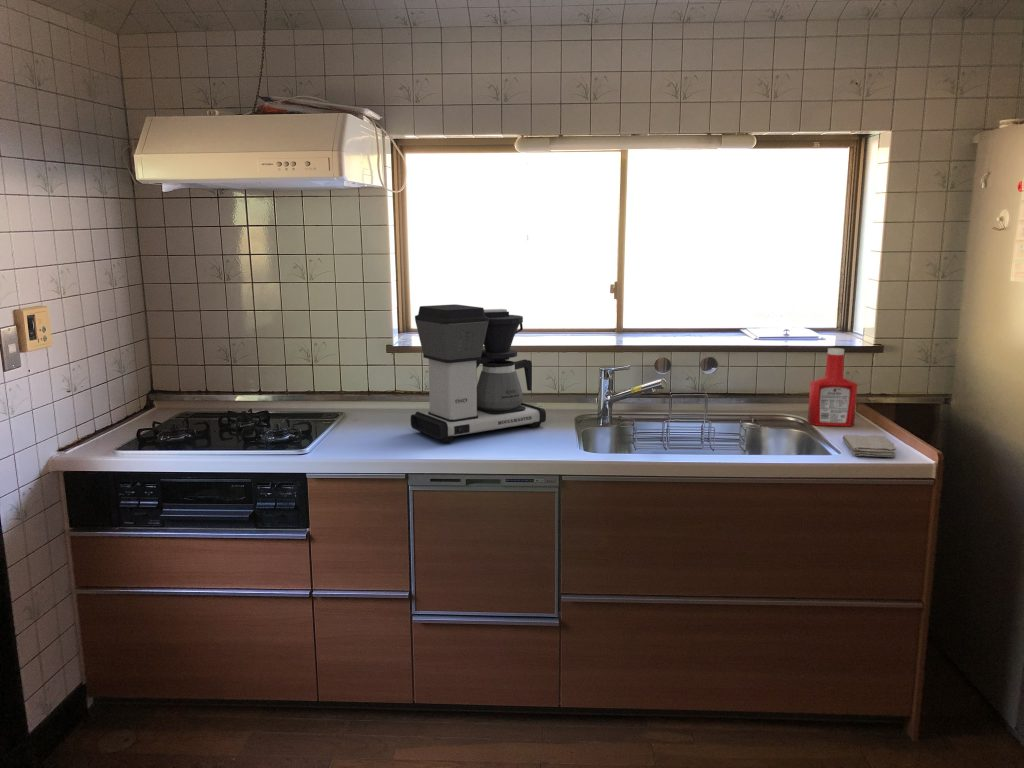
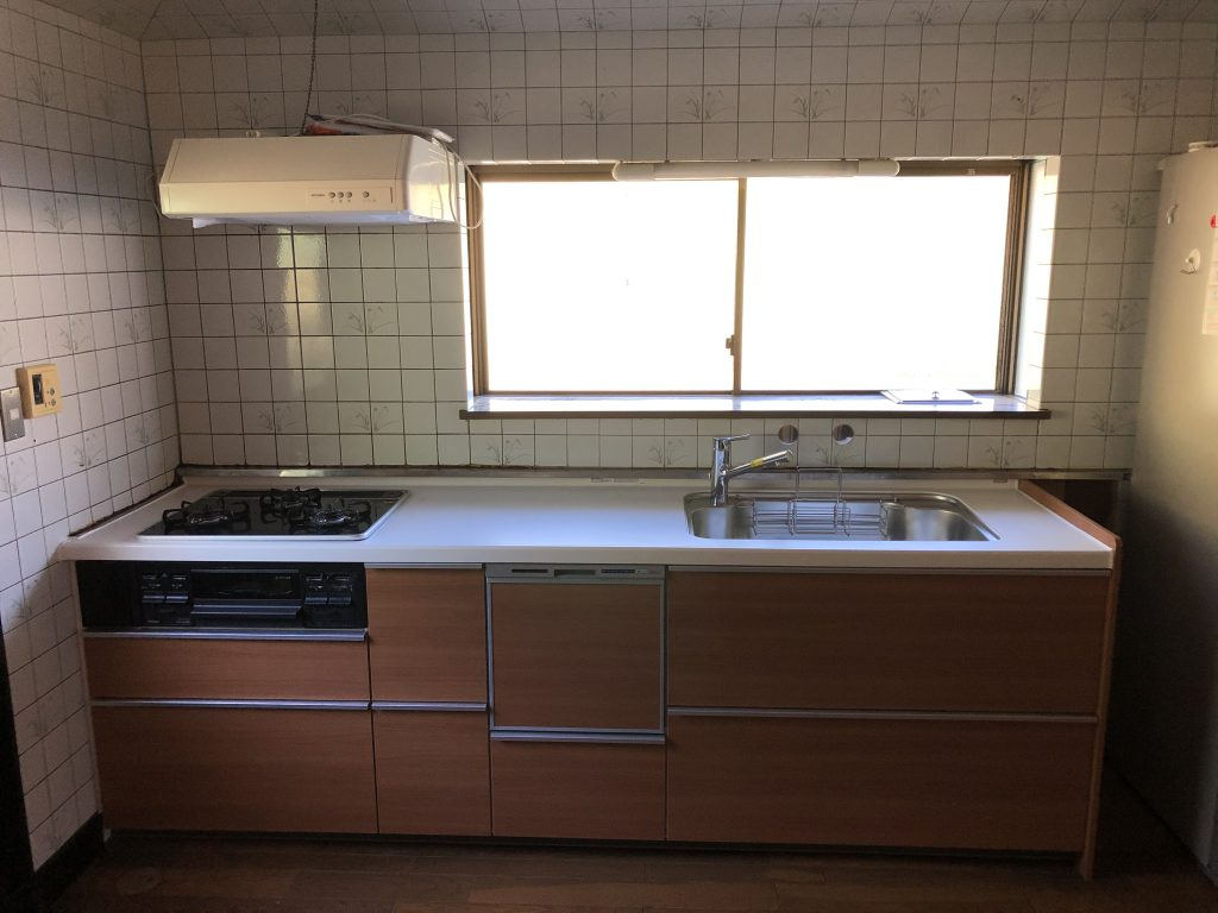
- washcloth (869, 444)
- coffee maker (477, 366)
- soap bottle (833, 386)
